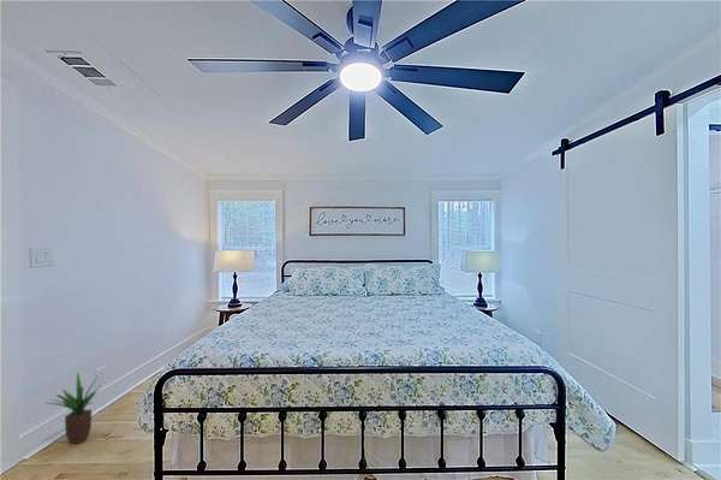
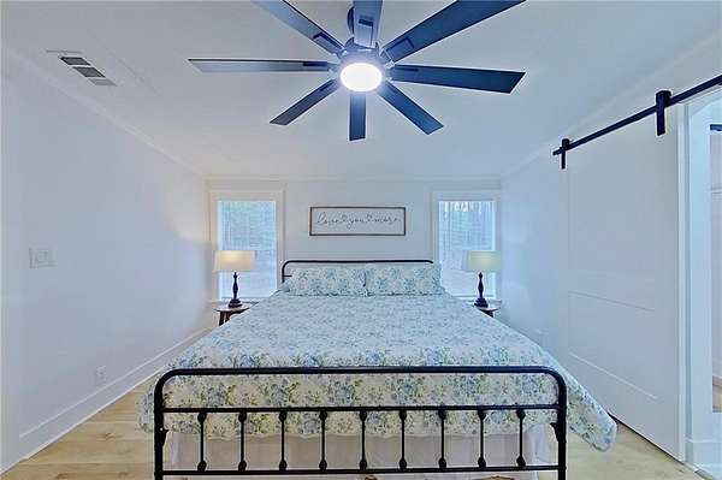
- potted plant (77, 407)
